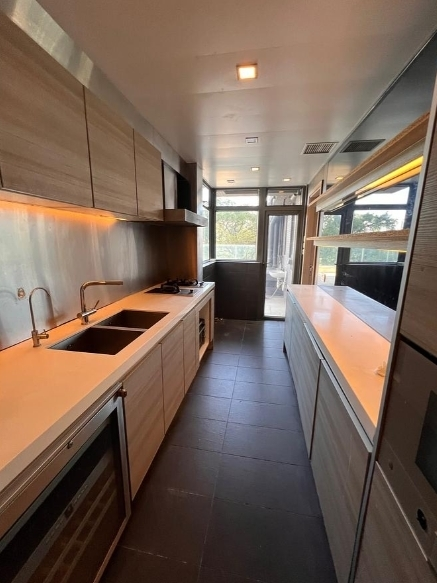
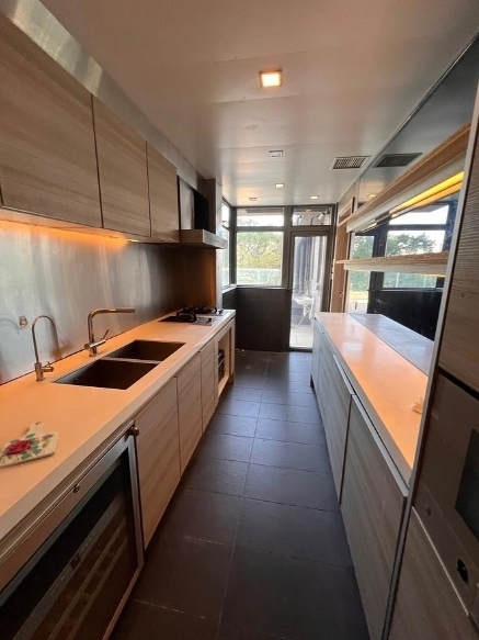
+ cutting board (31, 437)
